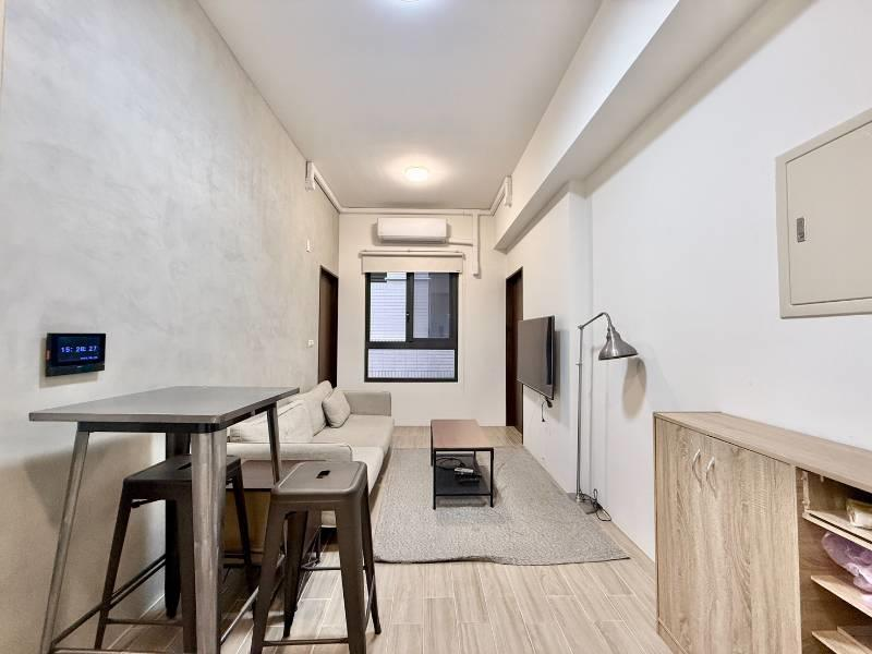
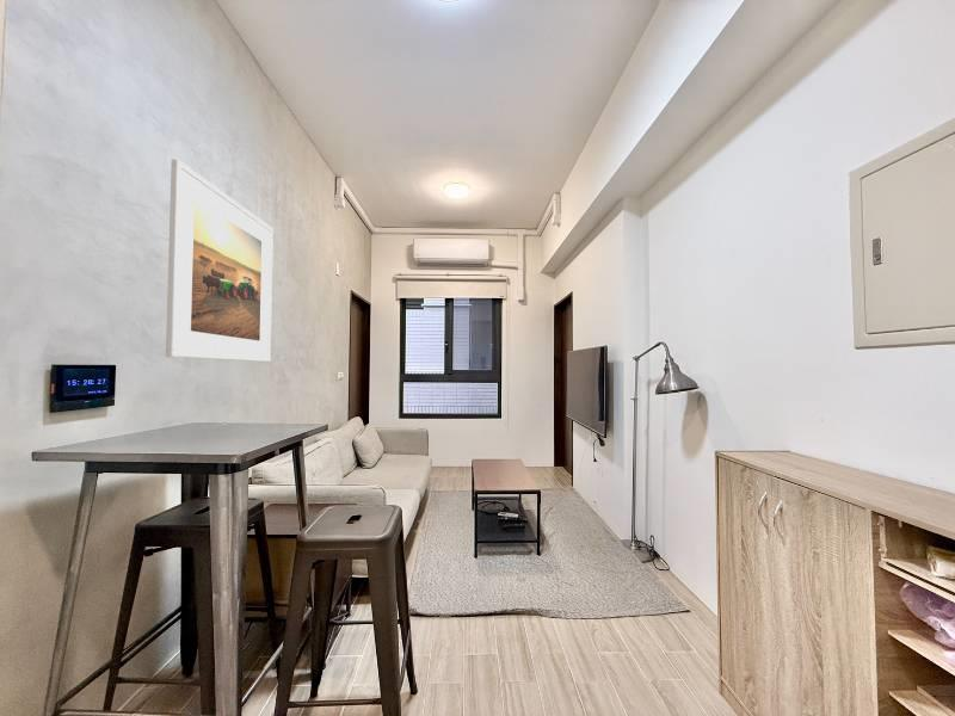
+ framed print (230, 279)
